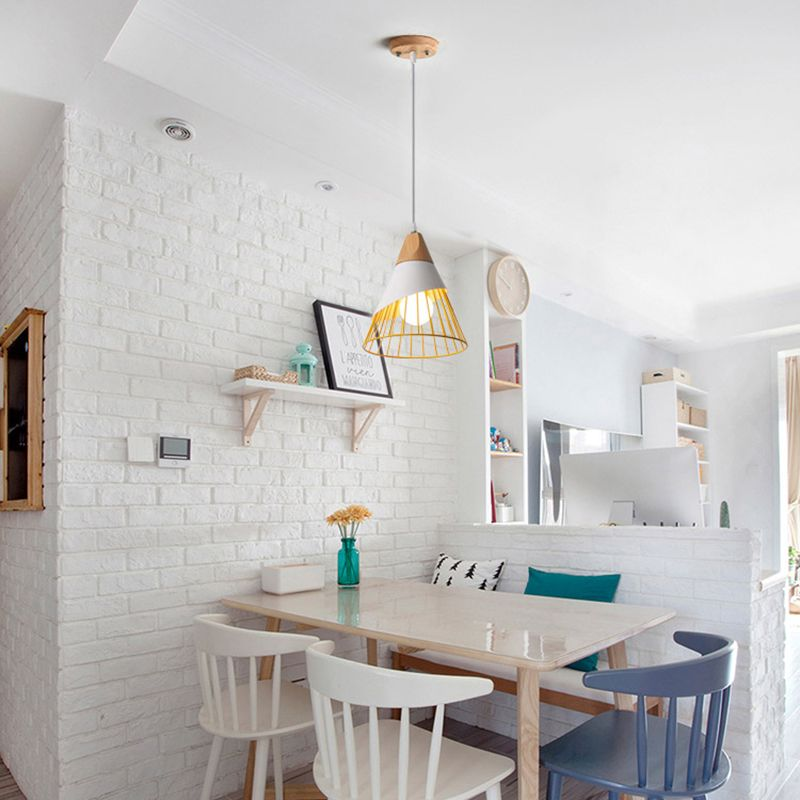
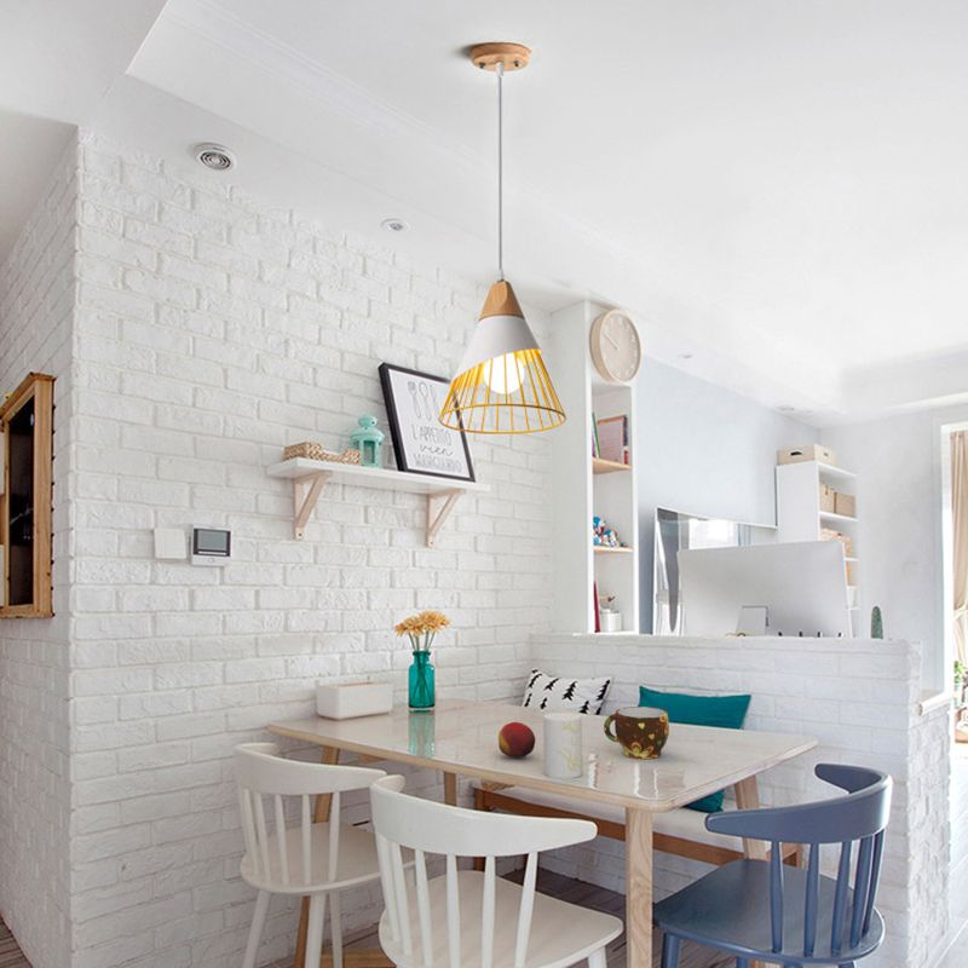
+ fruit (515, 739)
+ cup (563, 744)
+ cup (639, 733)
